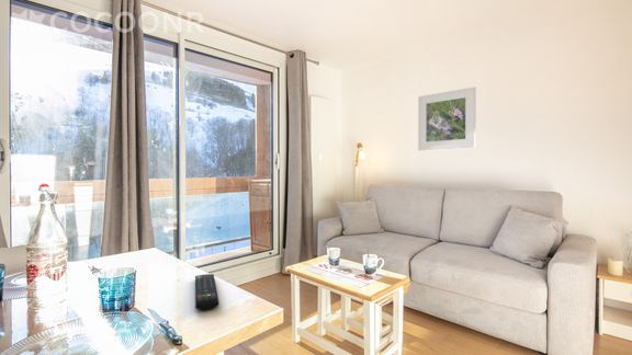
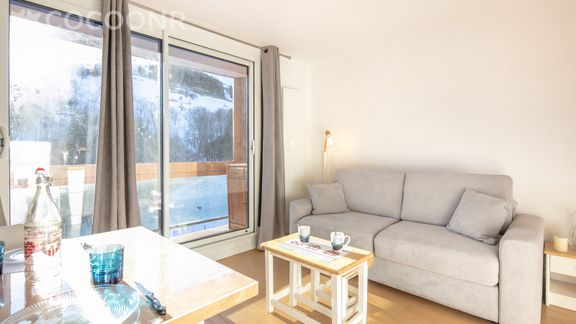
- remote control (205, 289)
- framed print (444, 121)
